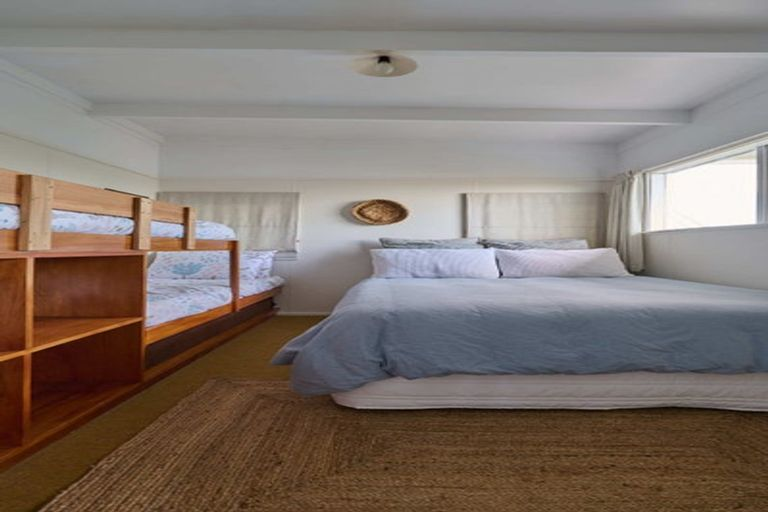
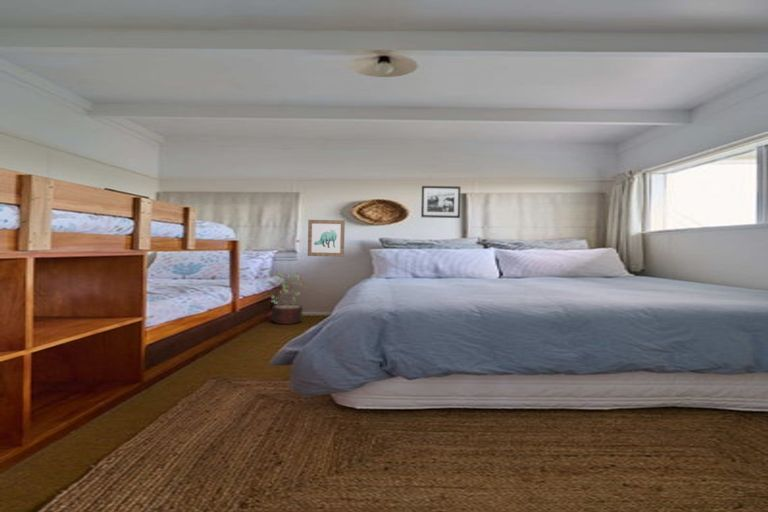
+ decorative plant (287, 294)
+ picture frame (440, 201)
+ wall art (326, 238)
